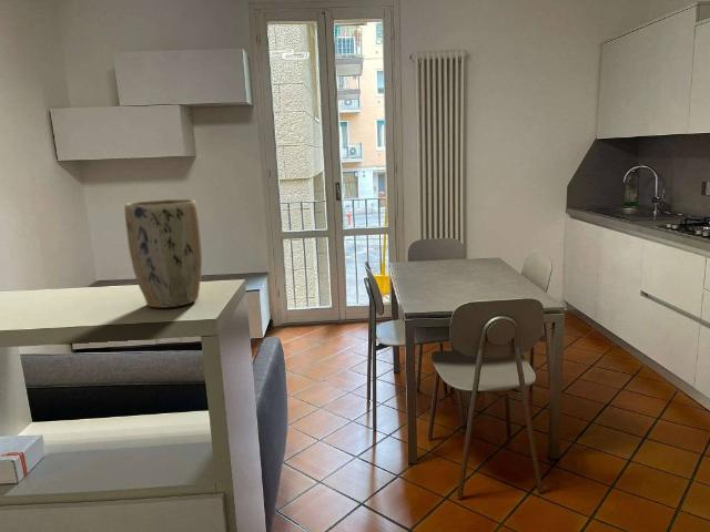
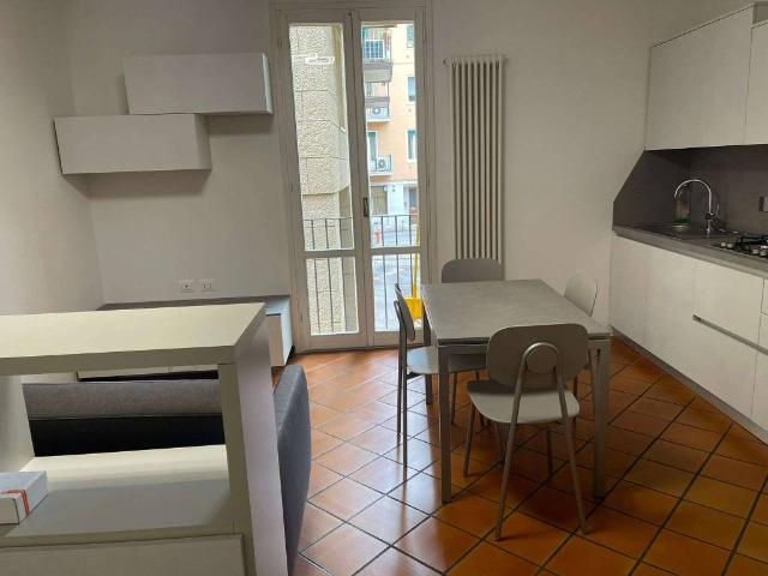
- plant pot (166, 253)
